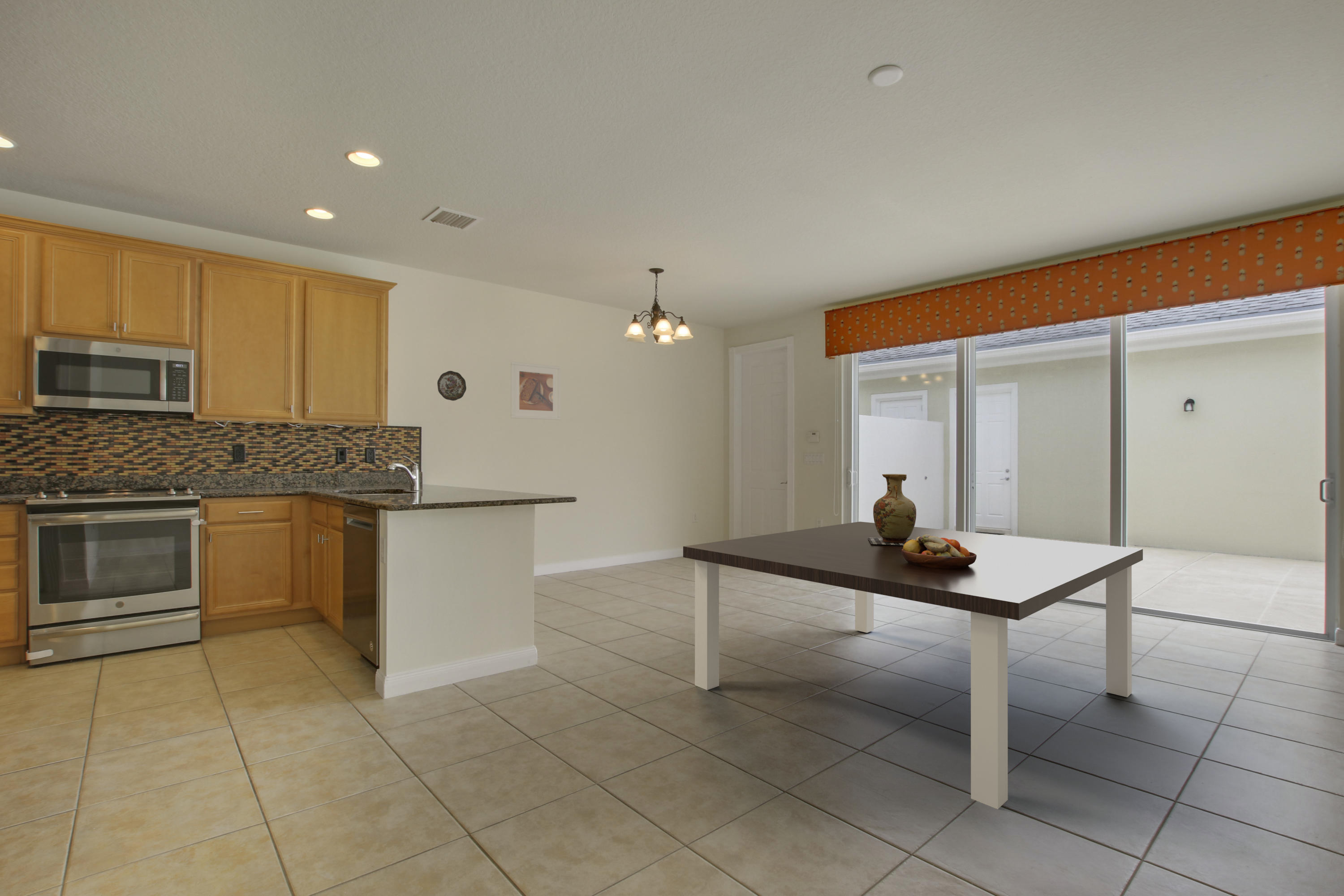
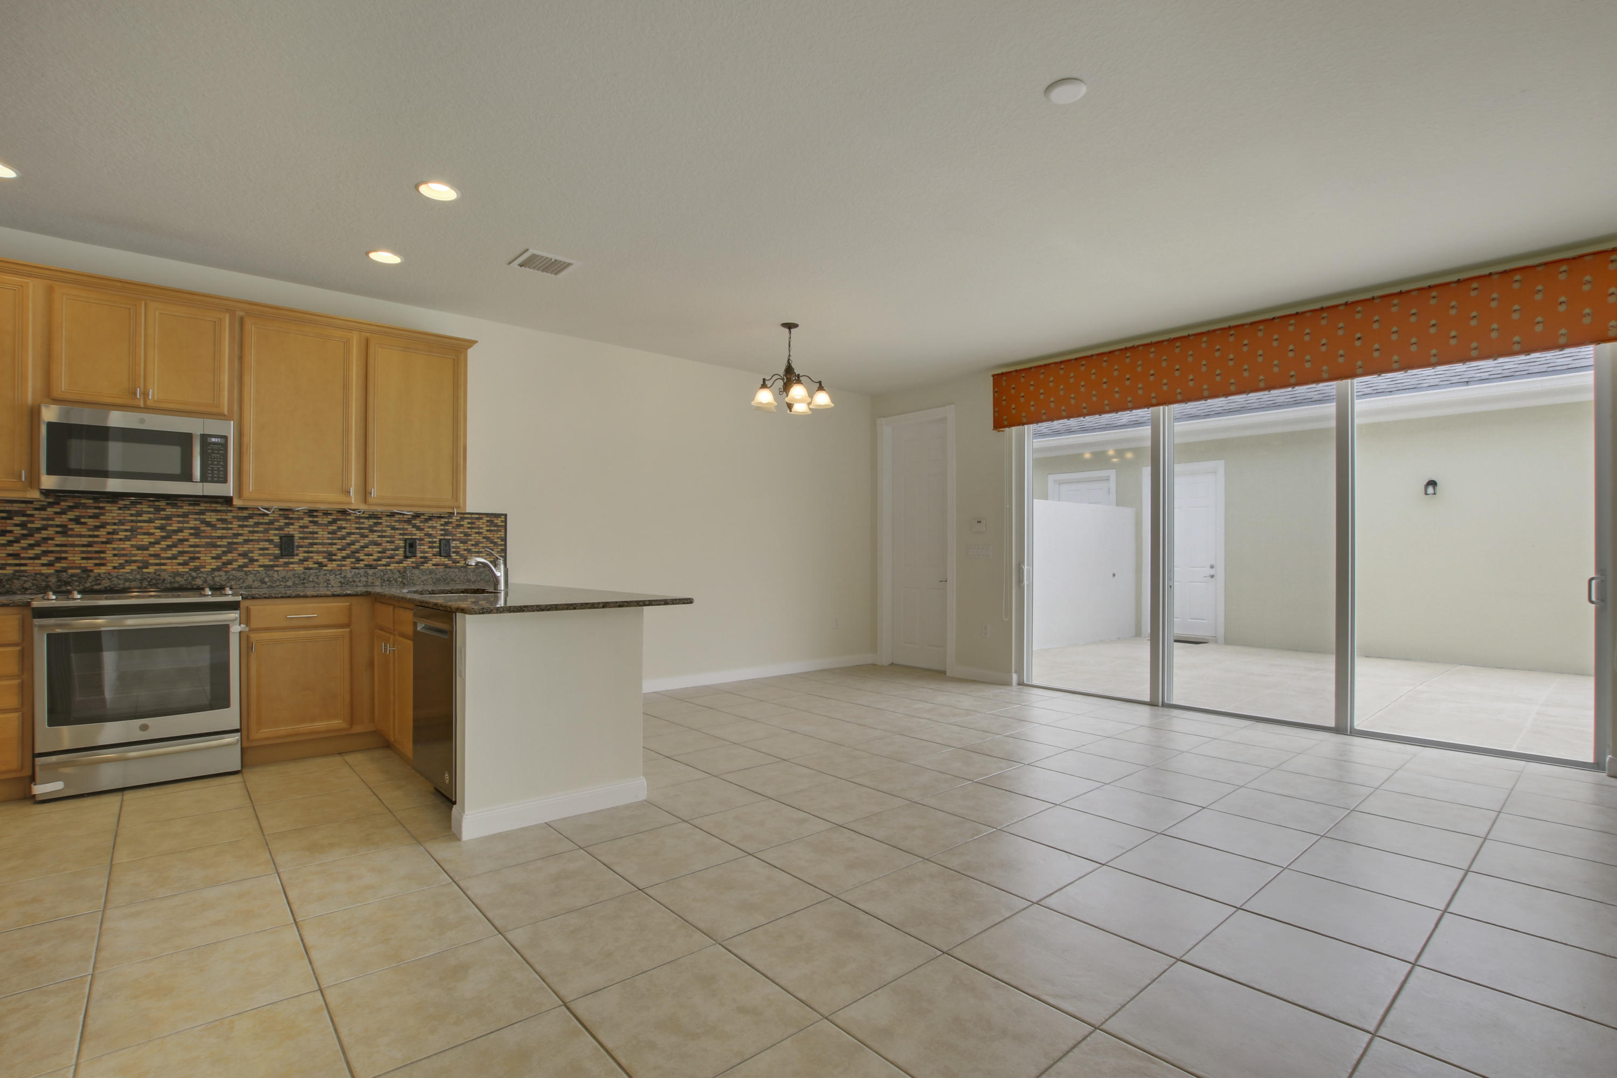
- dining table (913, 600)
- fruit bowl (939, 548)
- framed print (536, 392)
- vase (895, 508)
- decorative plate (451, 386)
